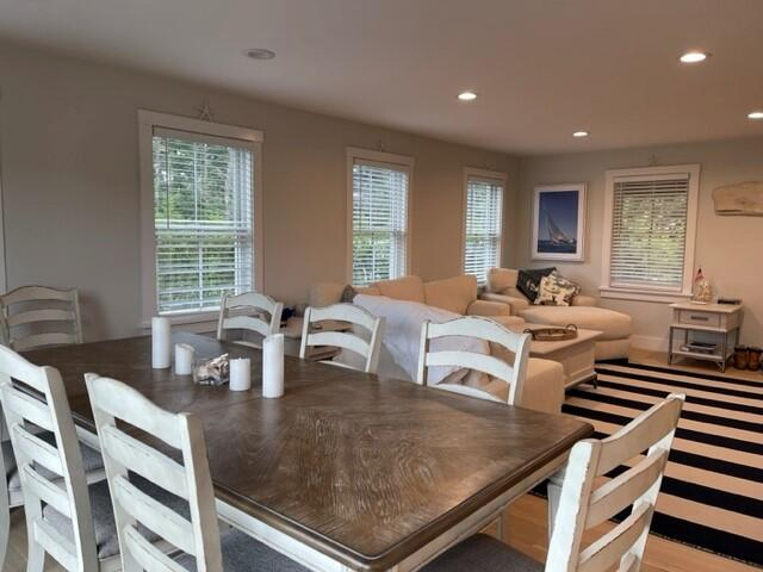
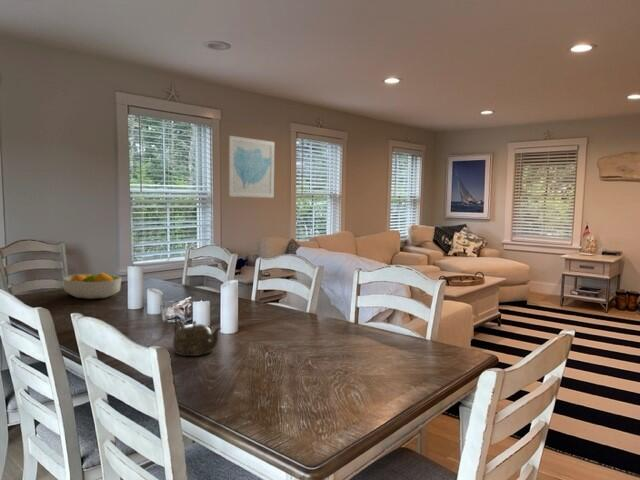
+ teapot (196, 336)
+ wall art (252, 168)
+ fruit bowl (92, 282)
